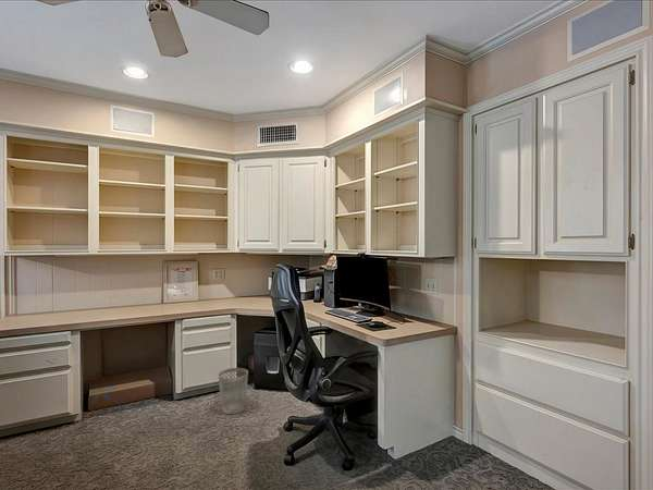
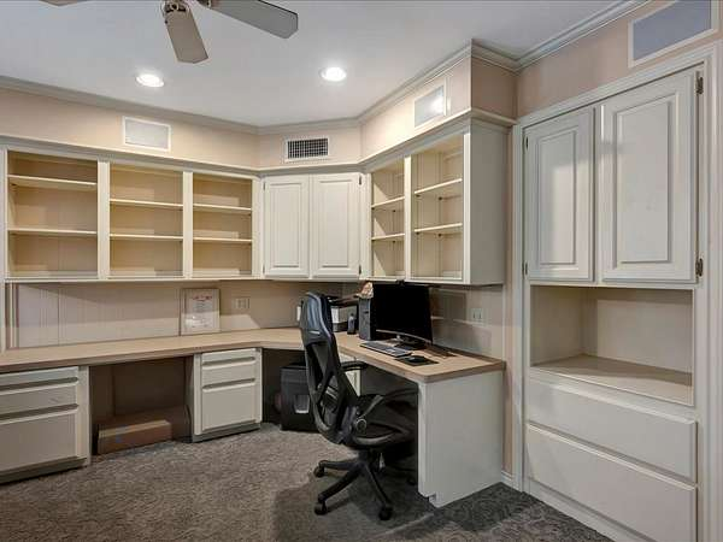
- wastebasket (233, 390)
